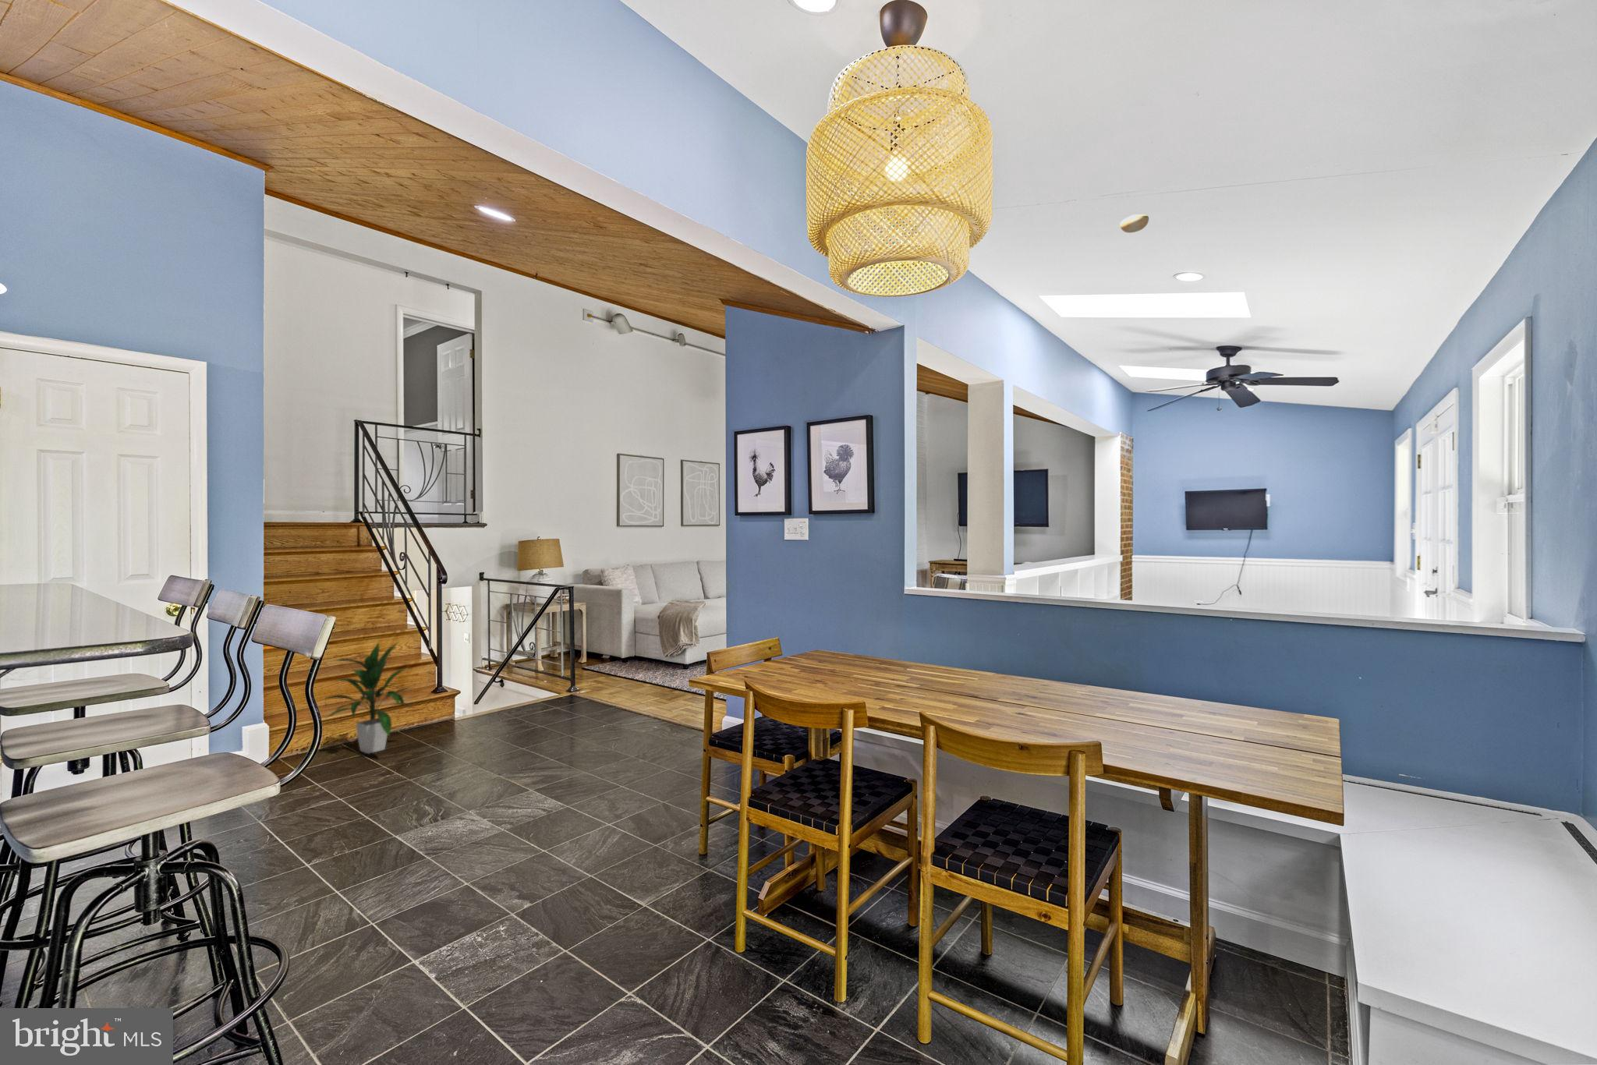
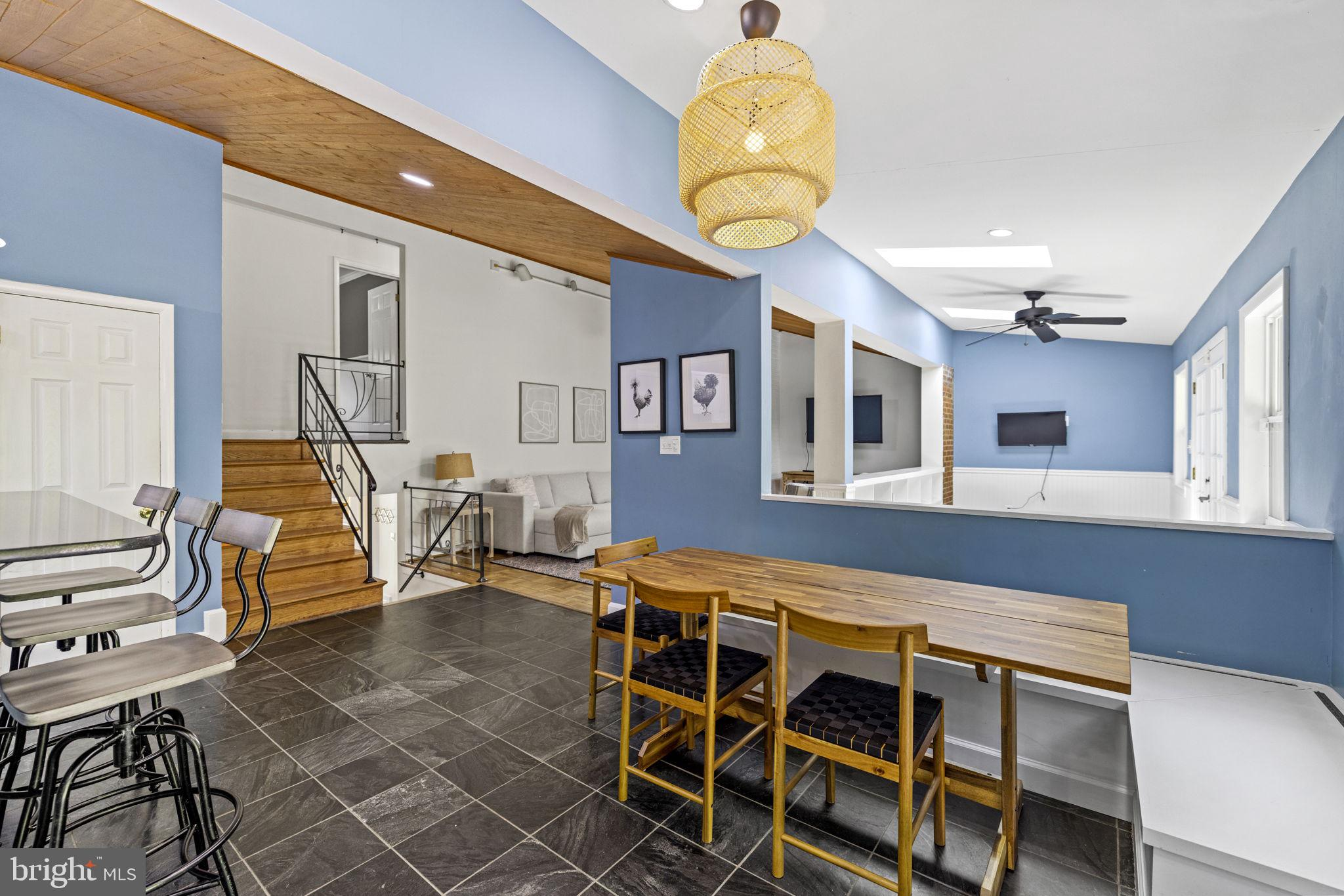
- smoke detector (1134, 223)
- indoor plant (371, 697)
